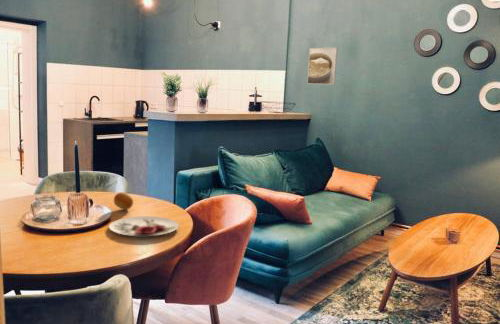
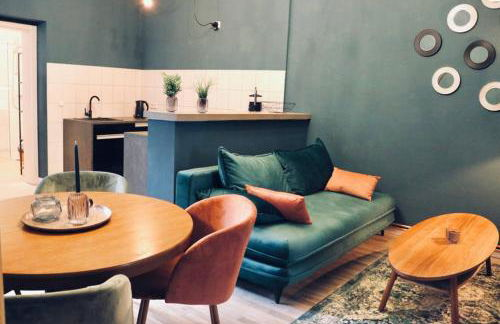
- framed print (322, 66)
- plate (144, 225)
- fruit (123, 201)
